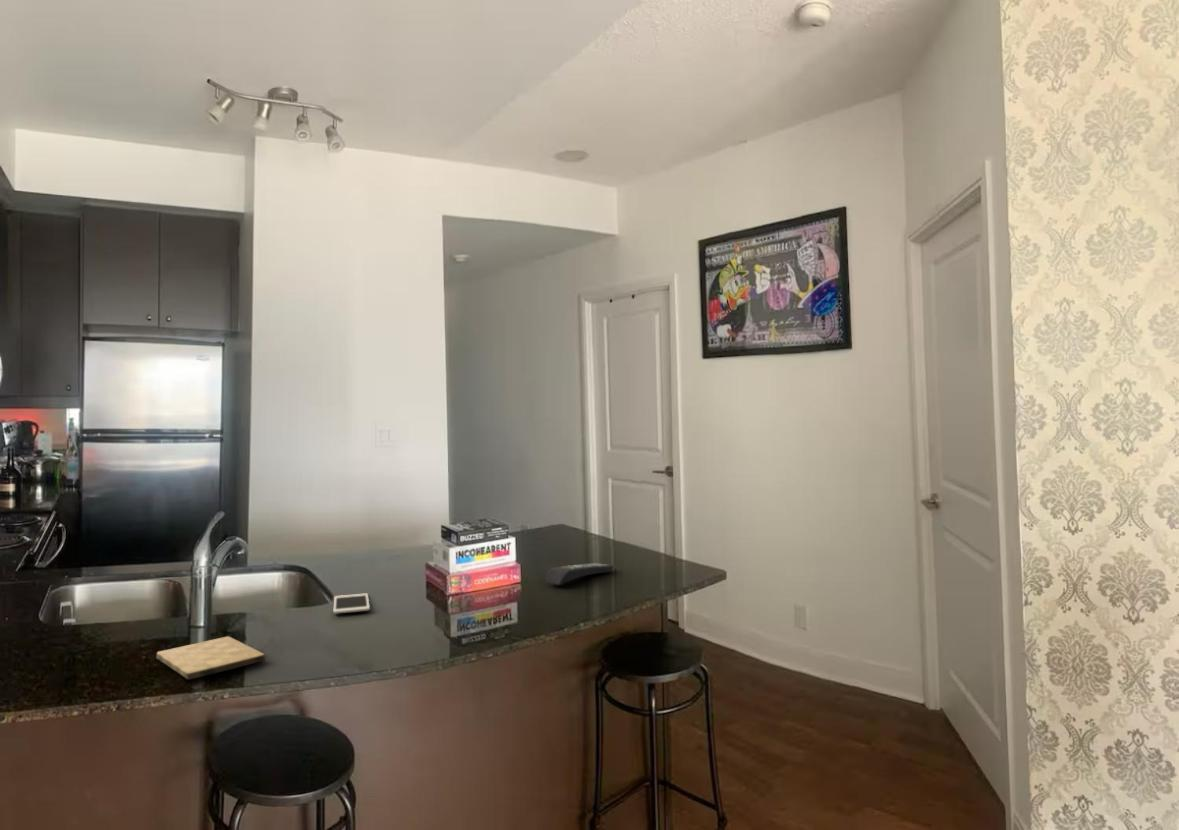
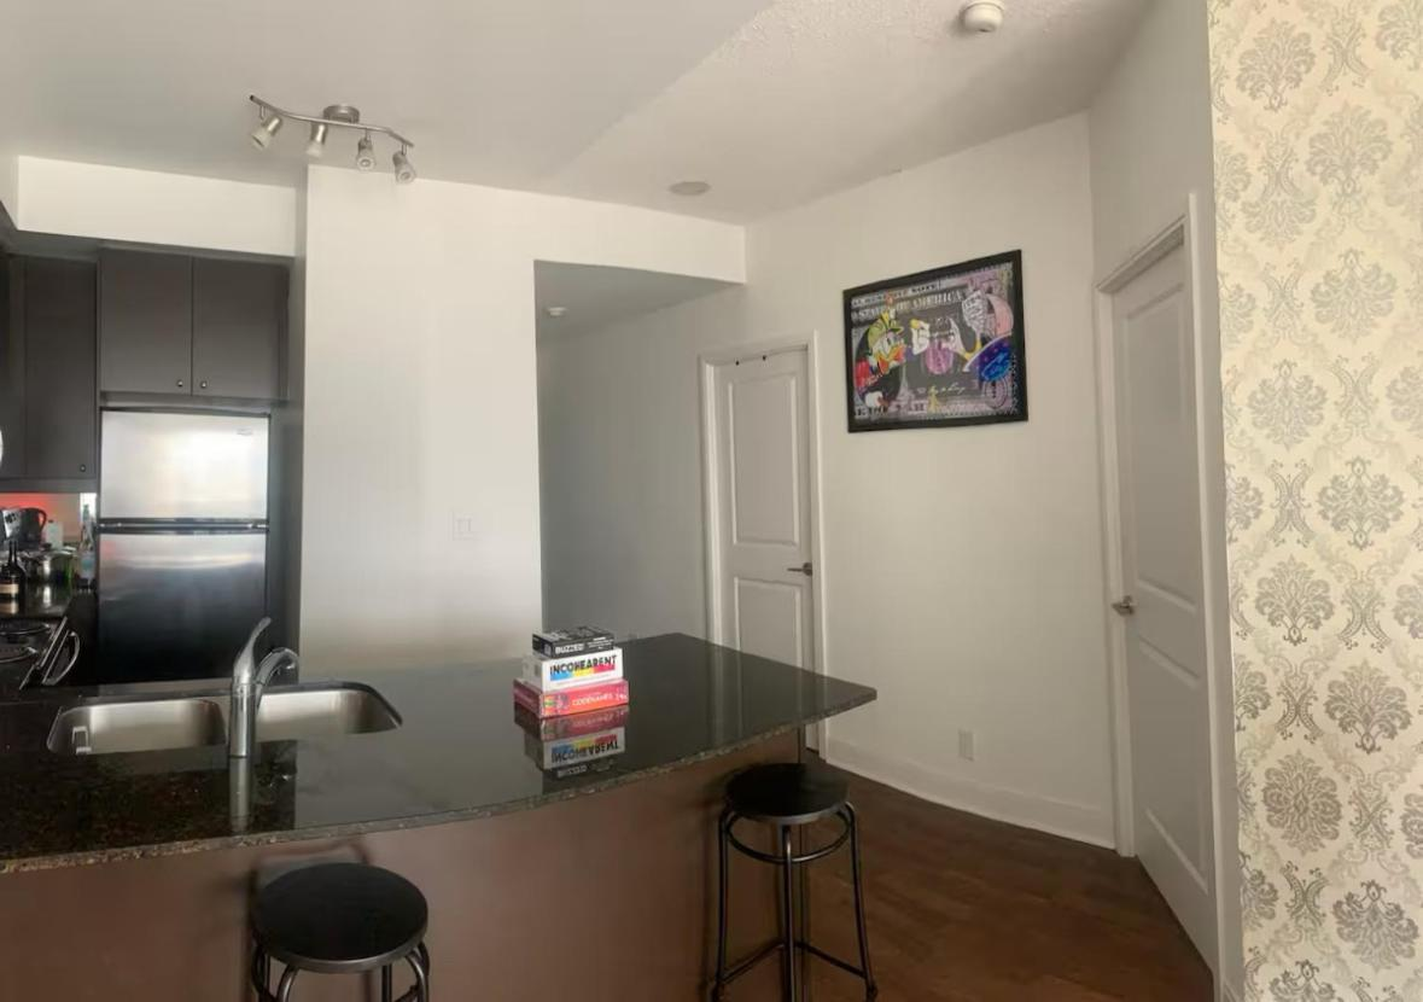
- remote control (580, 571)
- cell phone (351, 603)
- cutting board (210, 656)
